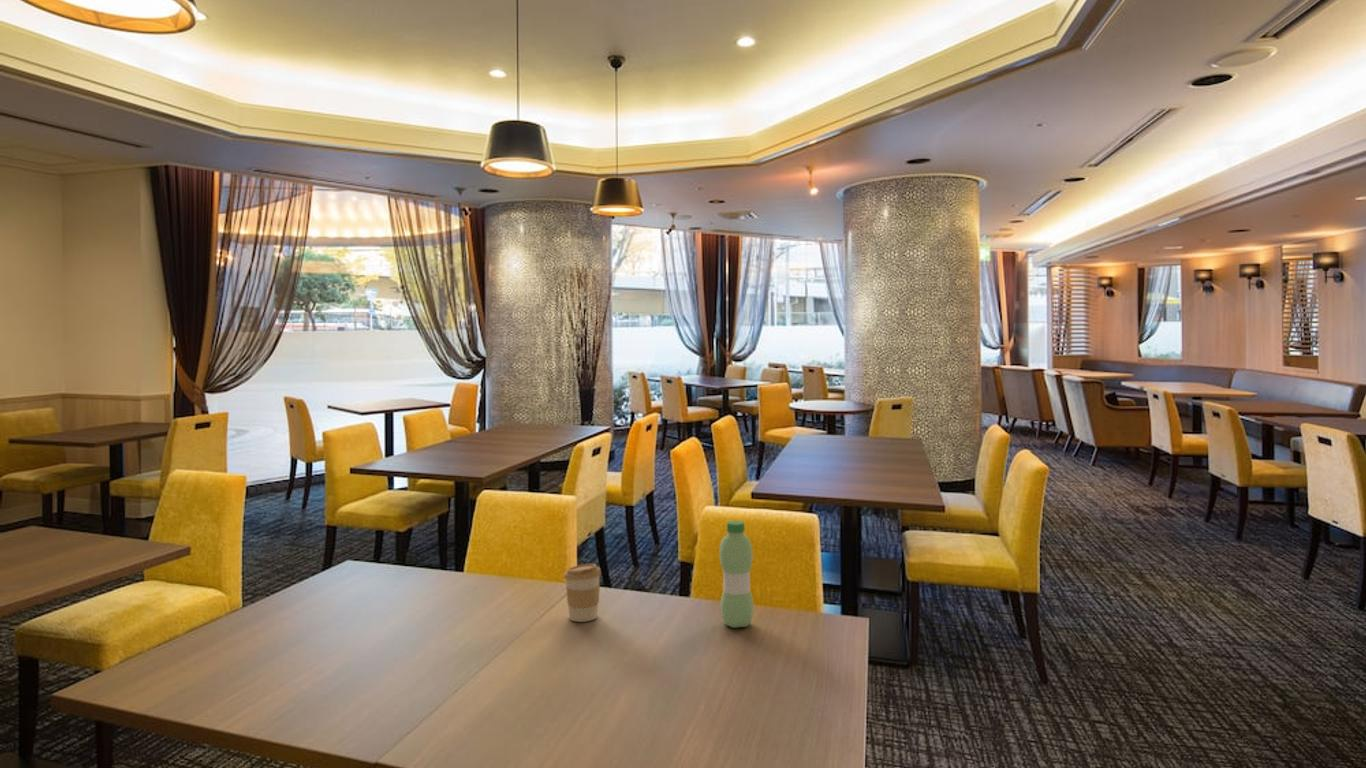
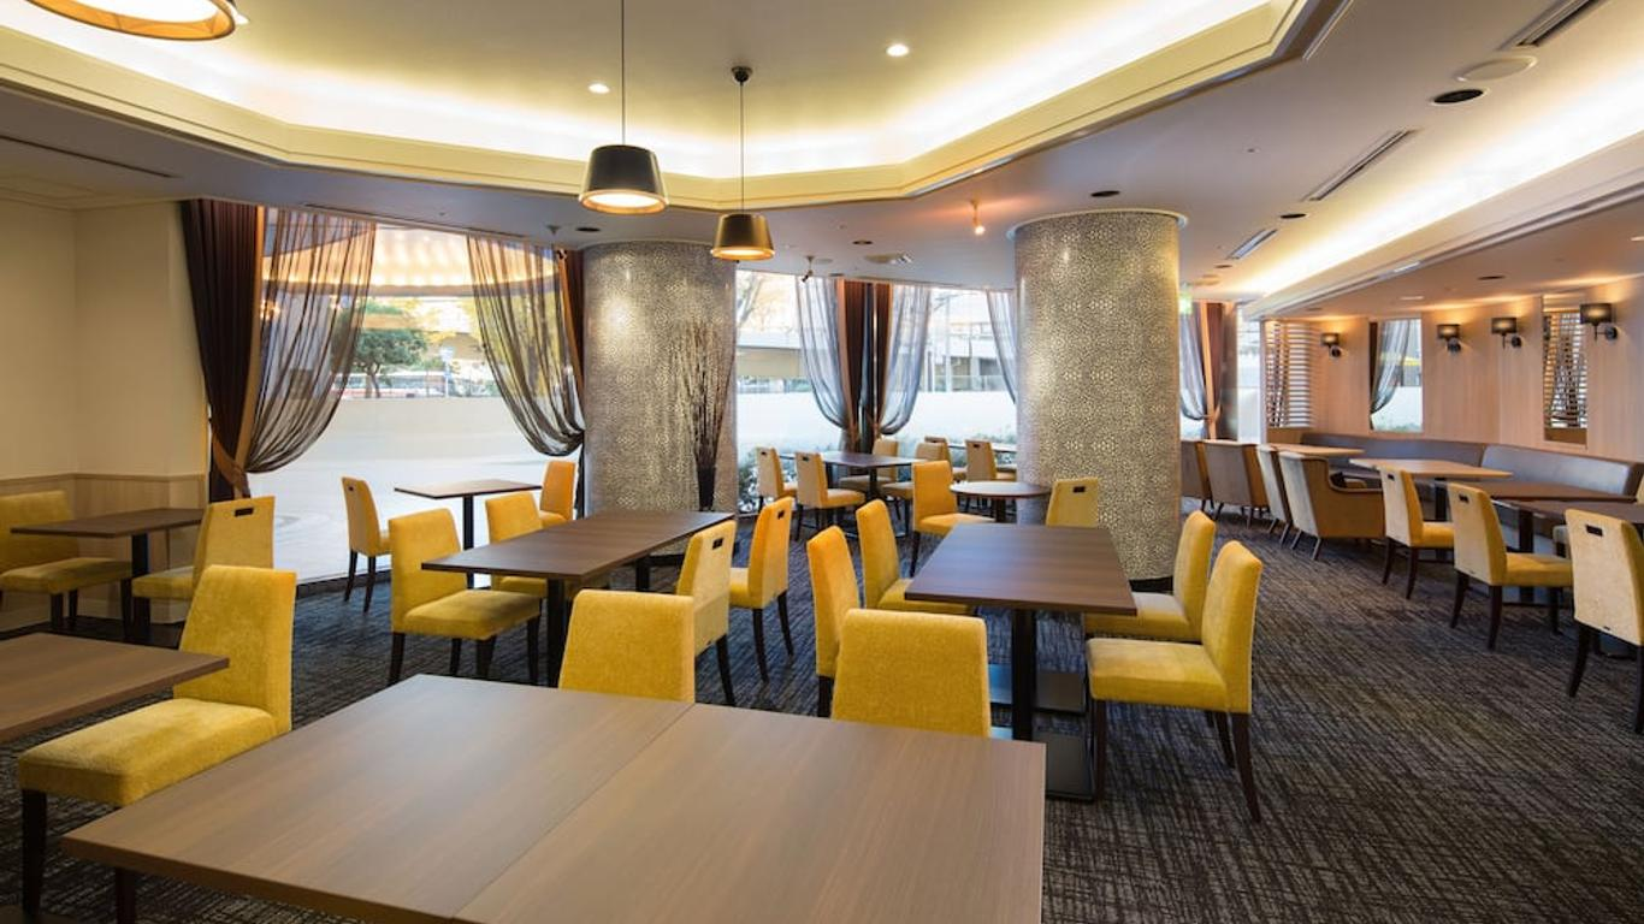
- water bottle (736, 573)
- coffee cup (582, 591)
